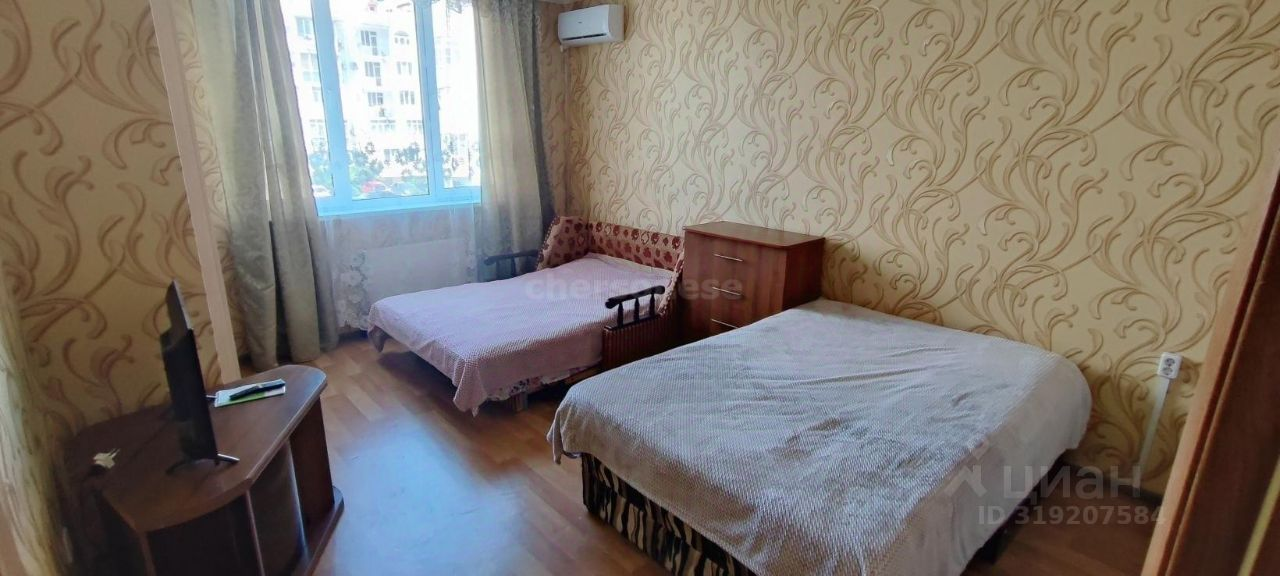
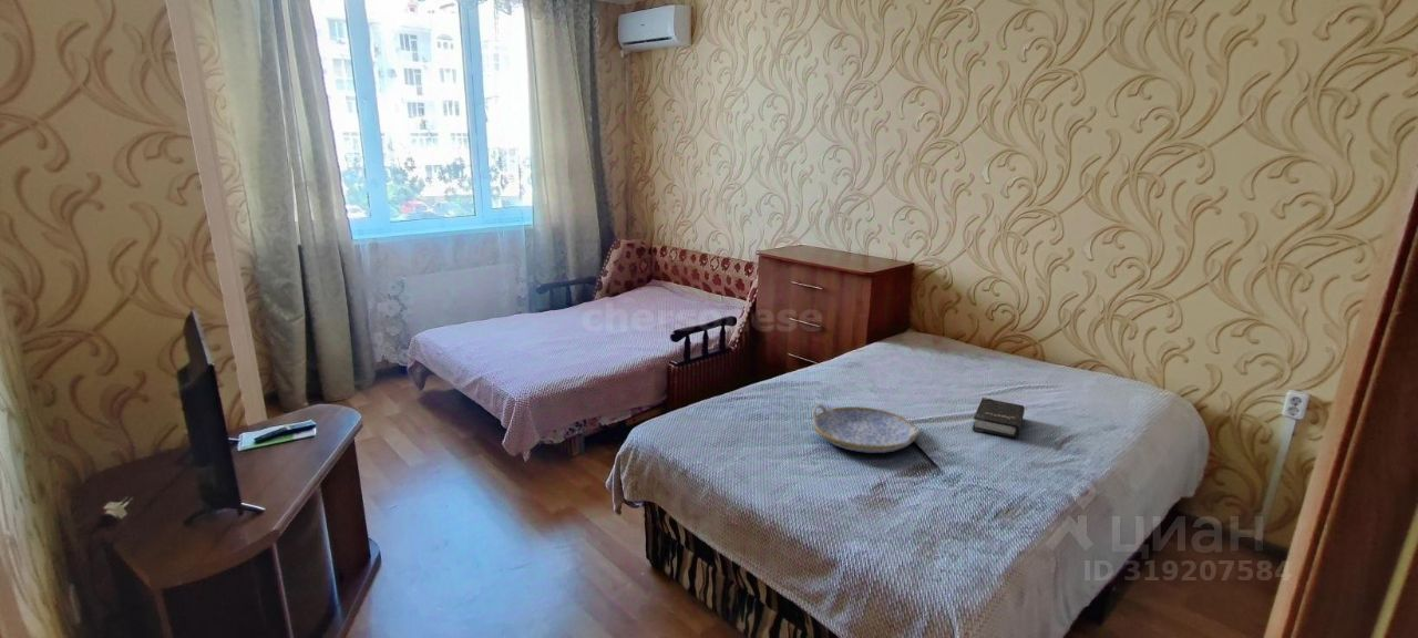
+ hardback book (999, 416)
+ serving tray (863, 426)
